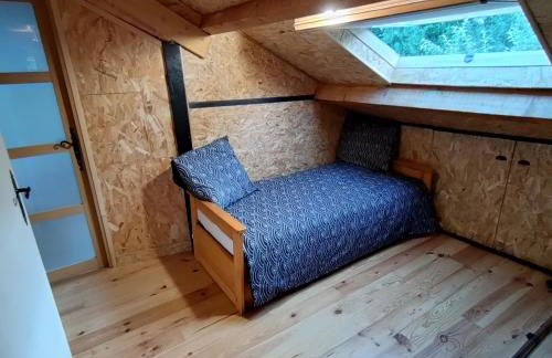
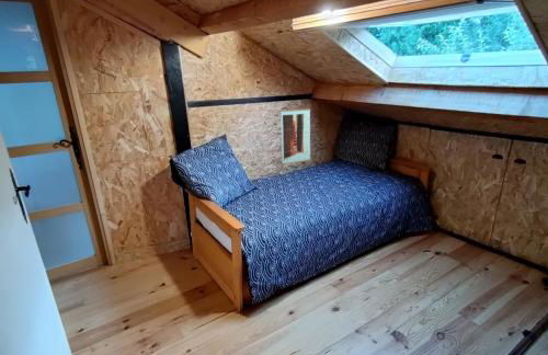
+ wall art (296, 136)
